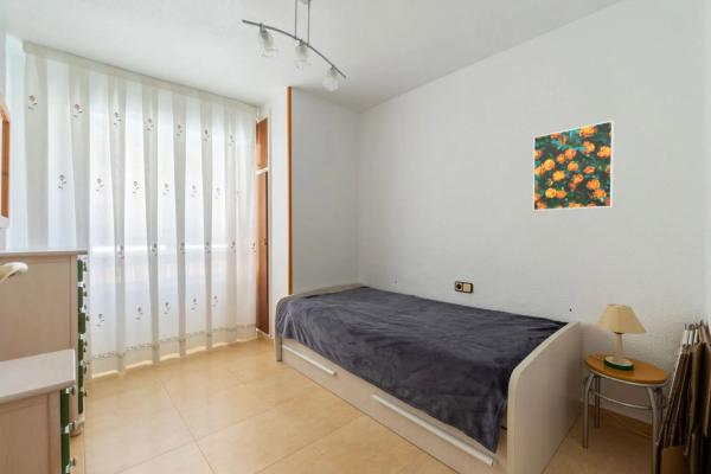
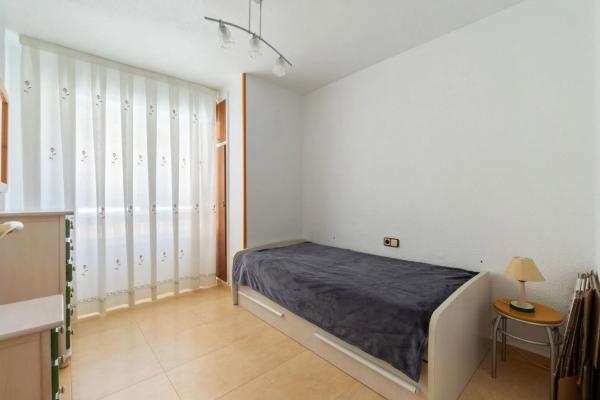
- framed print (570, 169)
